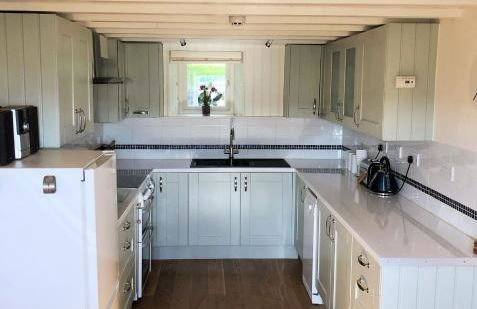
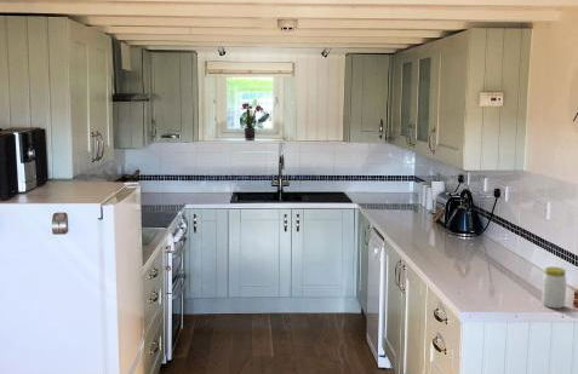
+ jar (554, 287)
